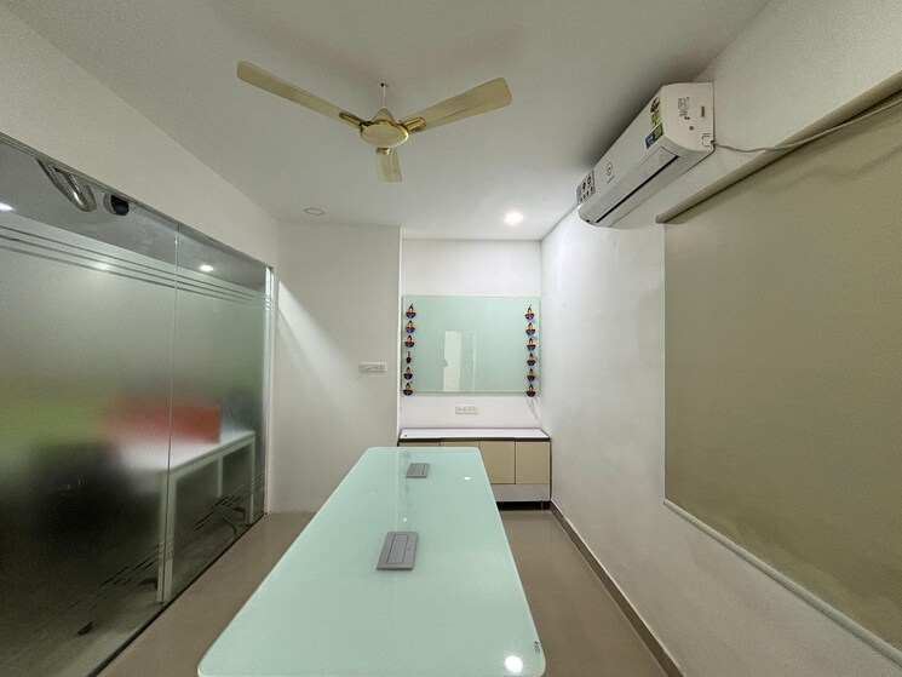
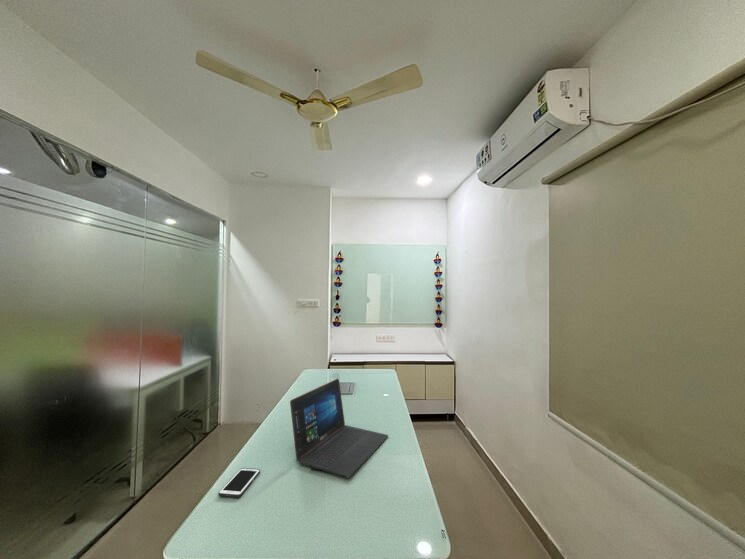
+ cell phone (240, 481)
+ laptop (342, 420)
